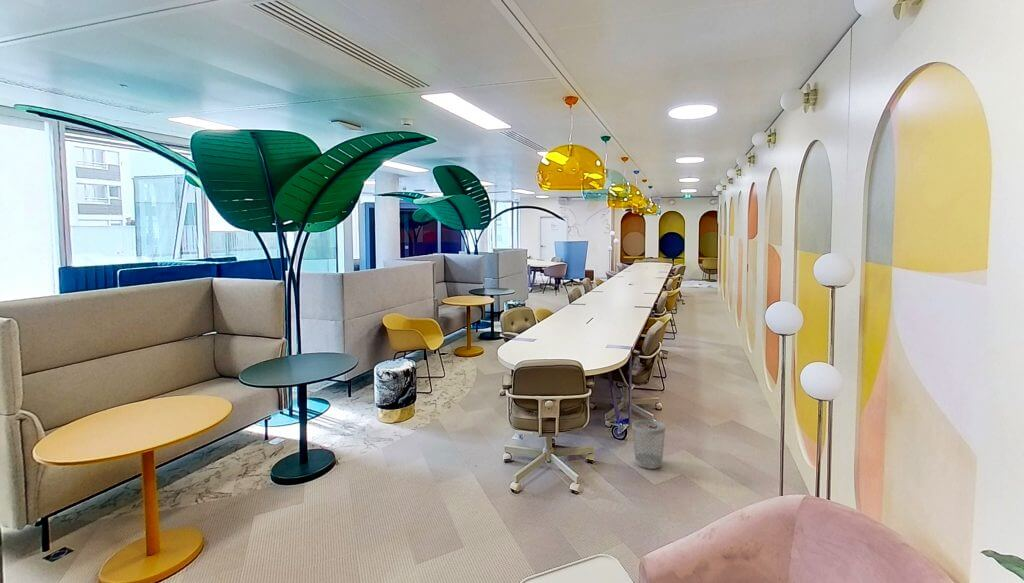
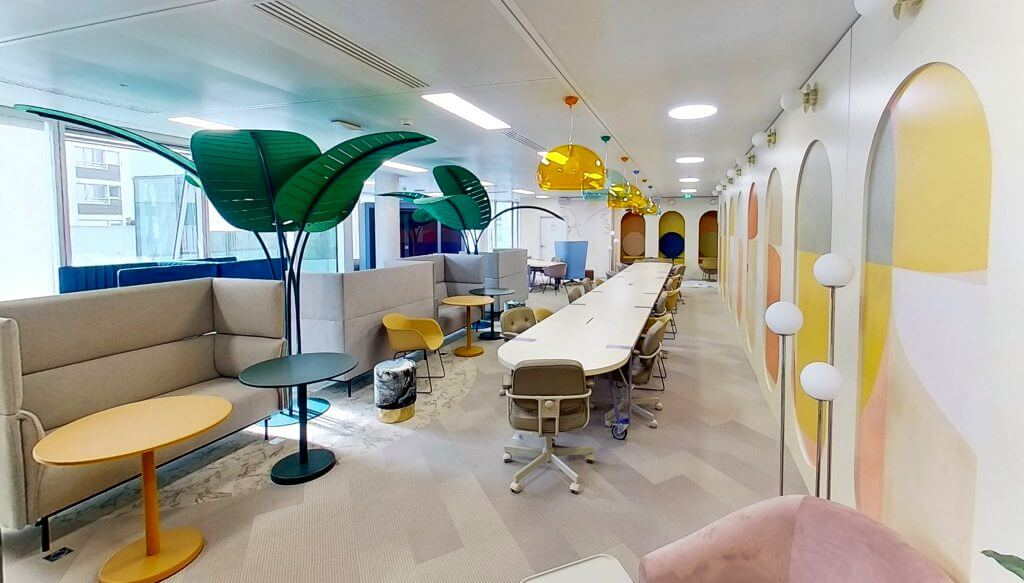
- wastebasket (649, 444)
